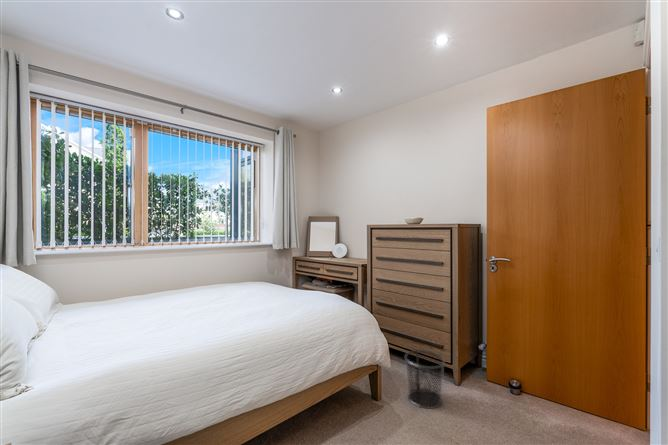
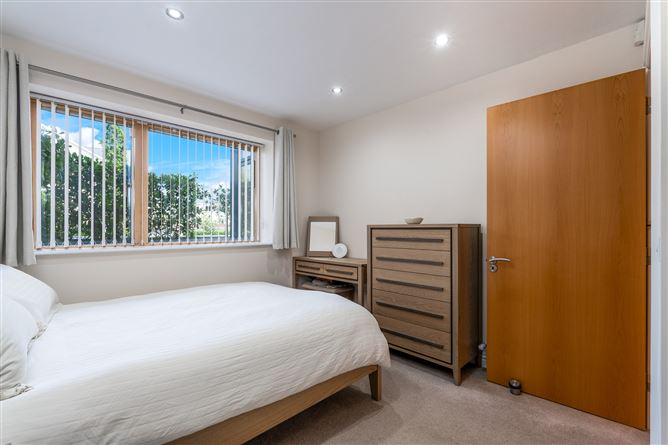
- waste bin (424, 378)
